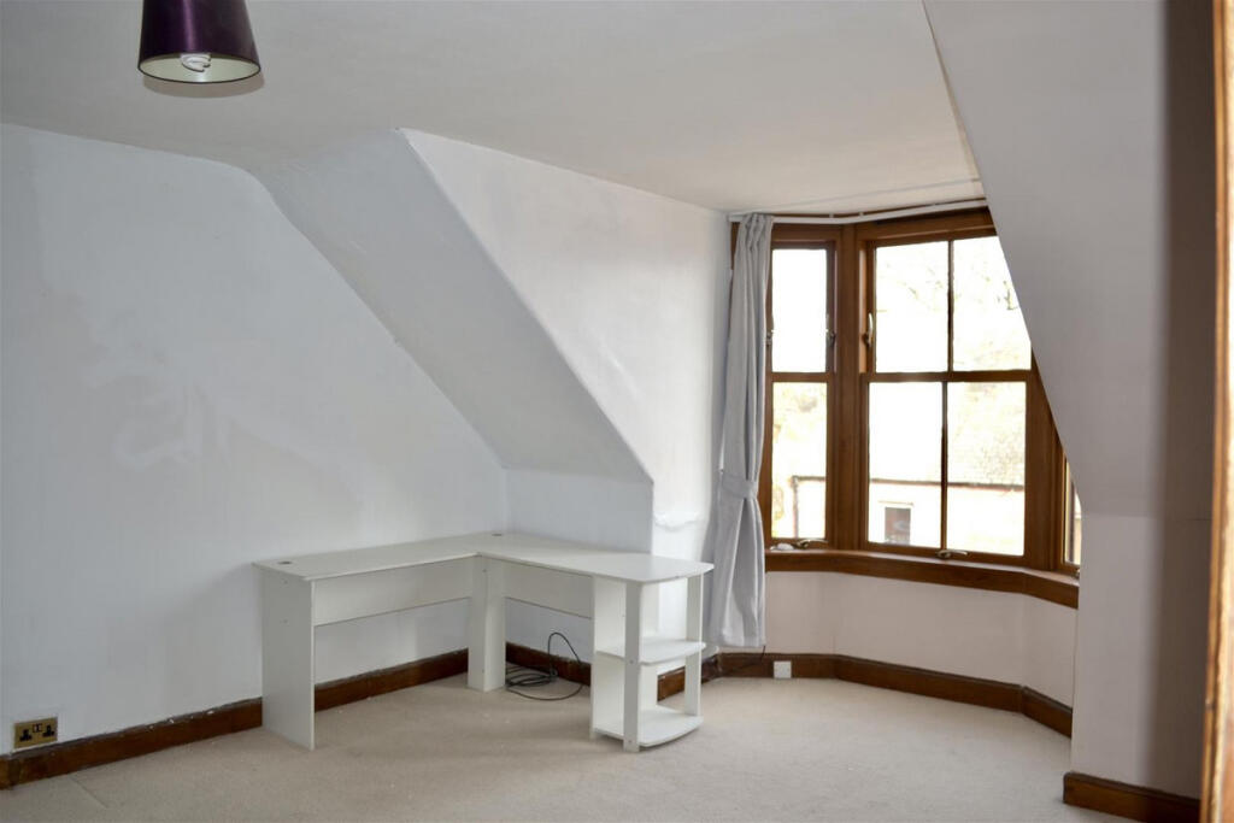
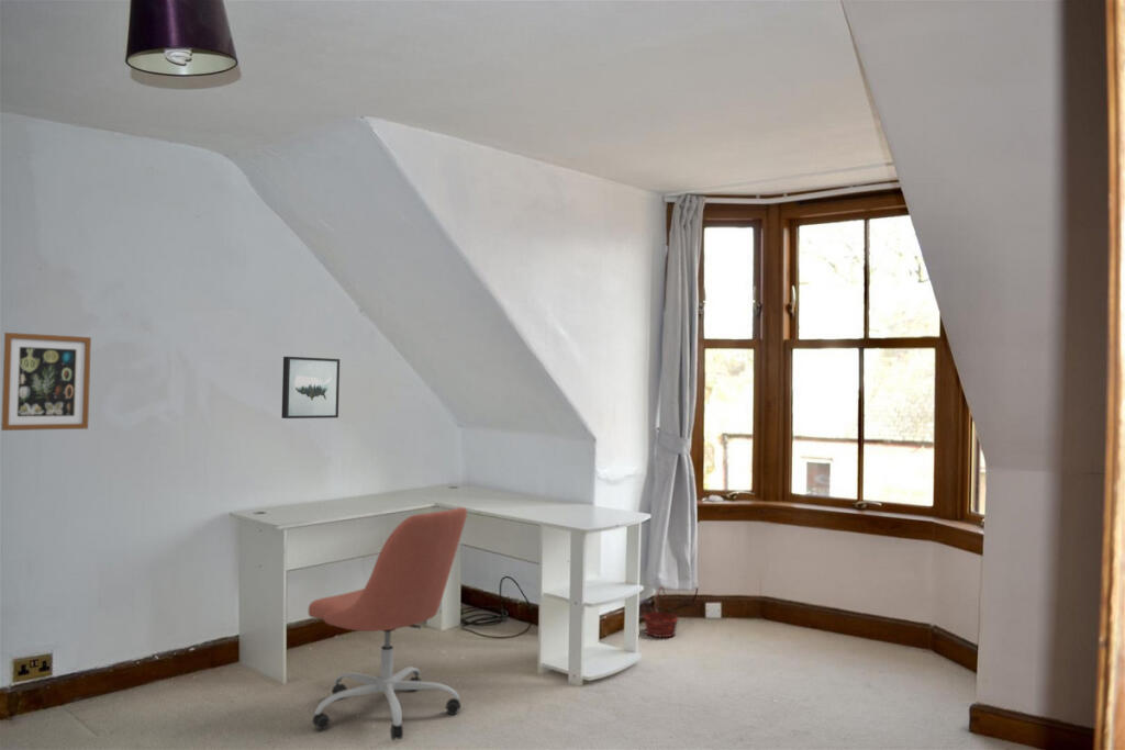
+ wall art (311, 388)
+ wall art (47, 382)
+ office chair (387, 607)
+ basket (660, 613)
